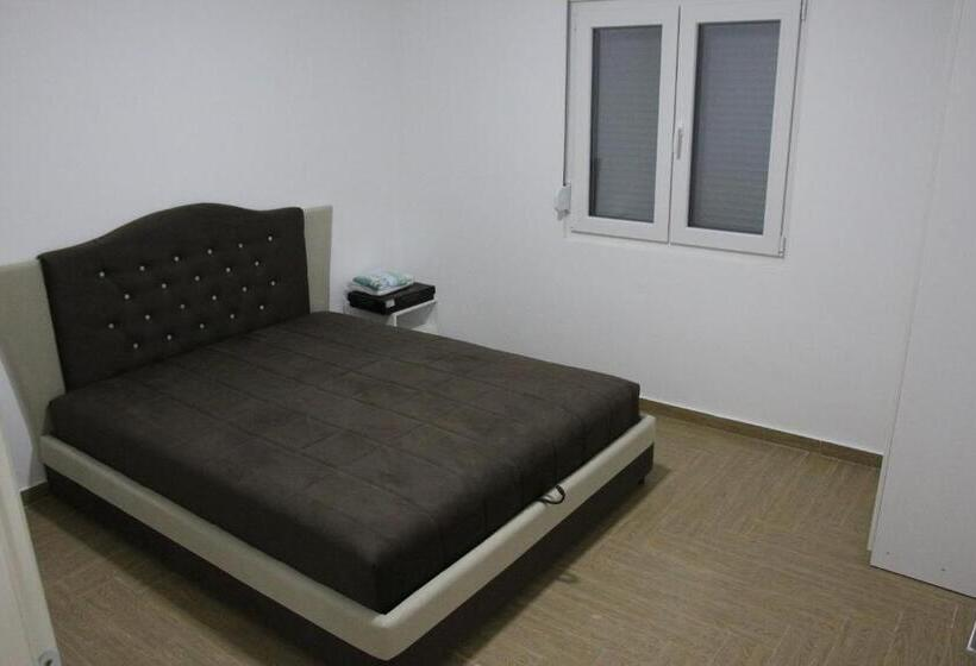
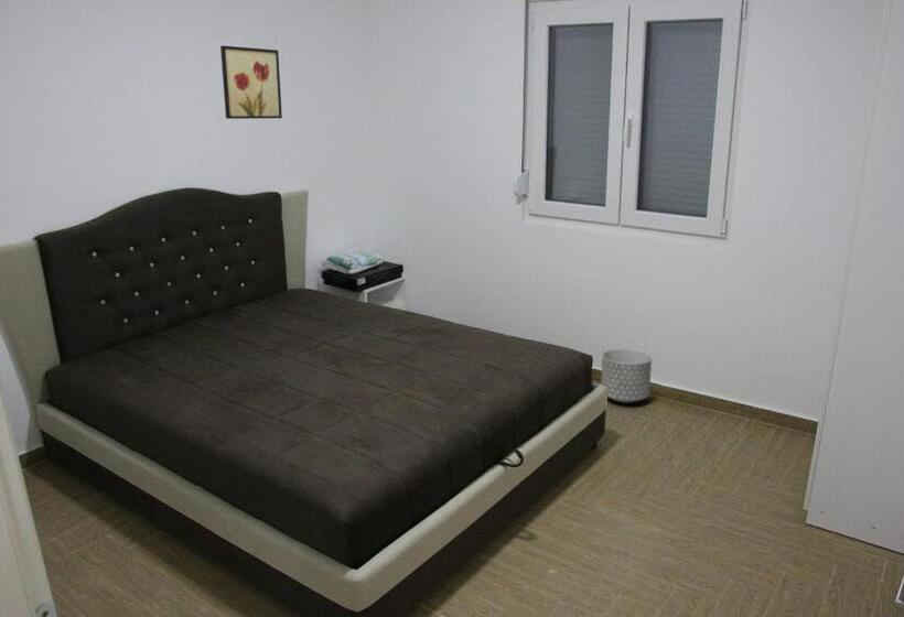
+ planter (625, 378)
+ wall art (251, 83)
